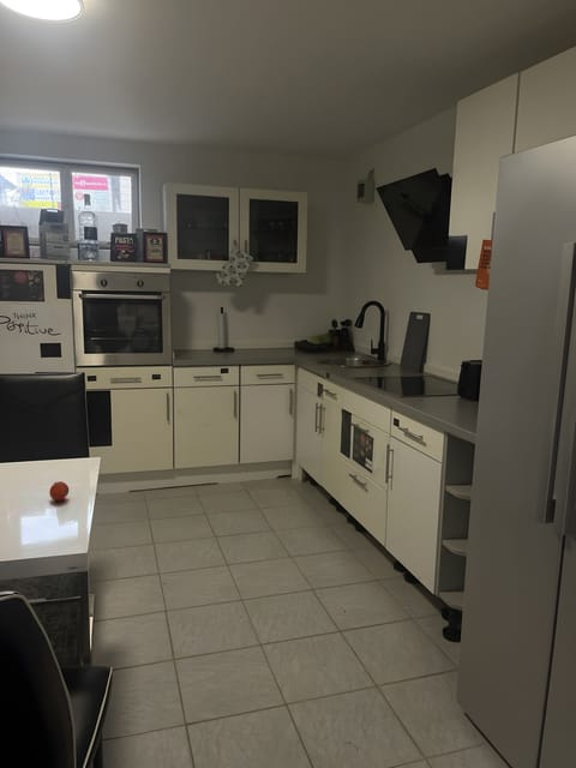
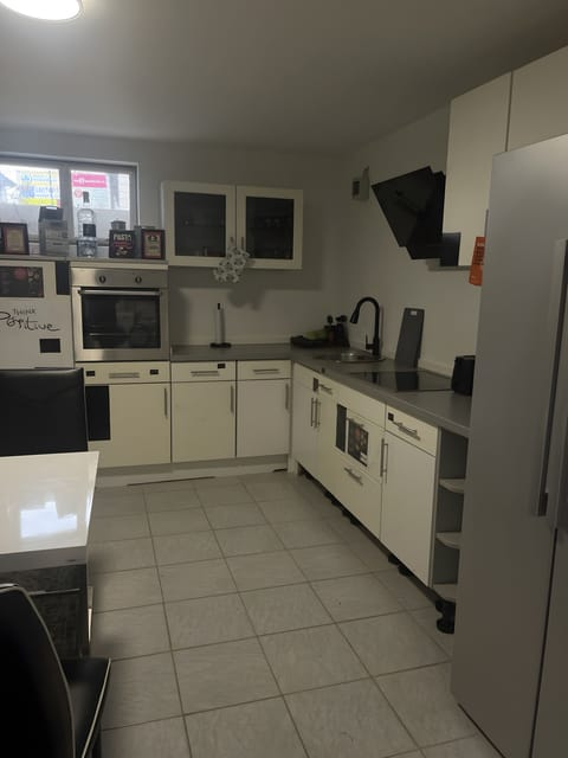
- fruit (59, 491)
